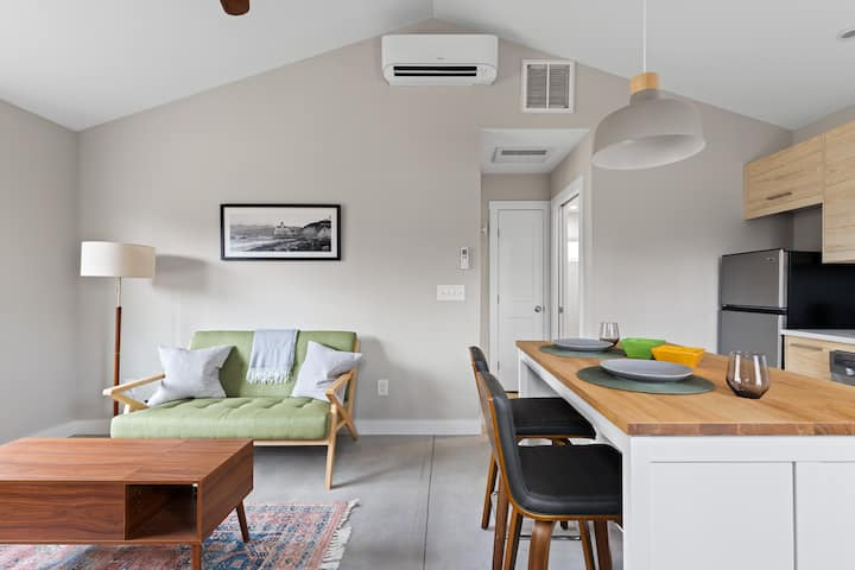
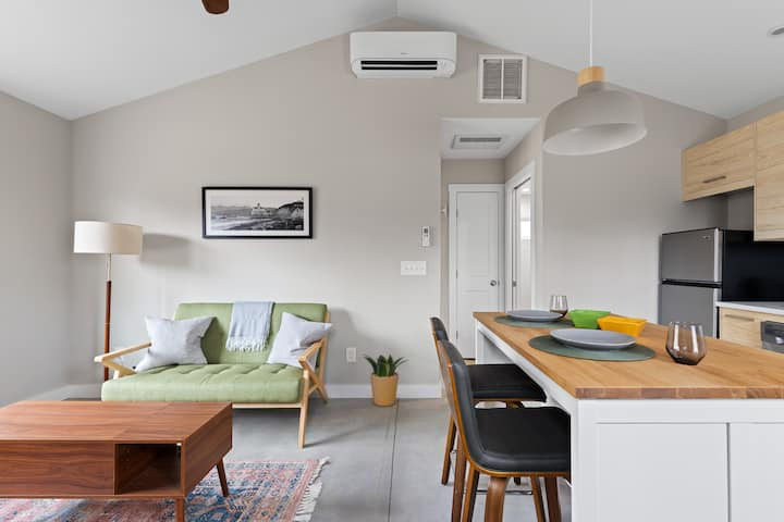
+ potted plant (384, 378)
